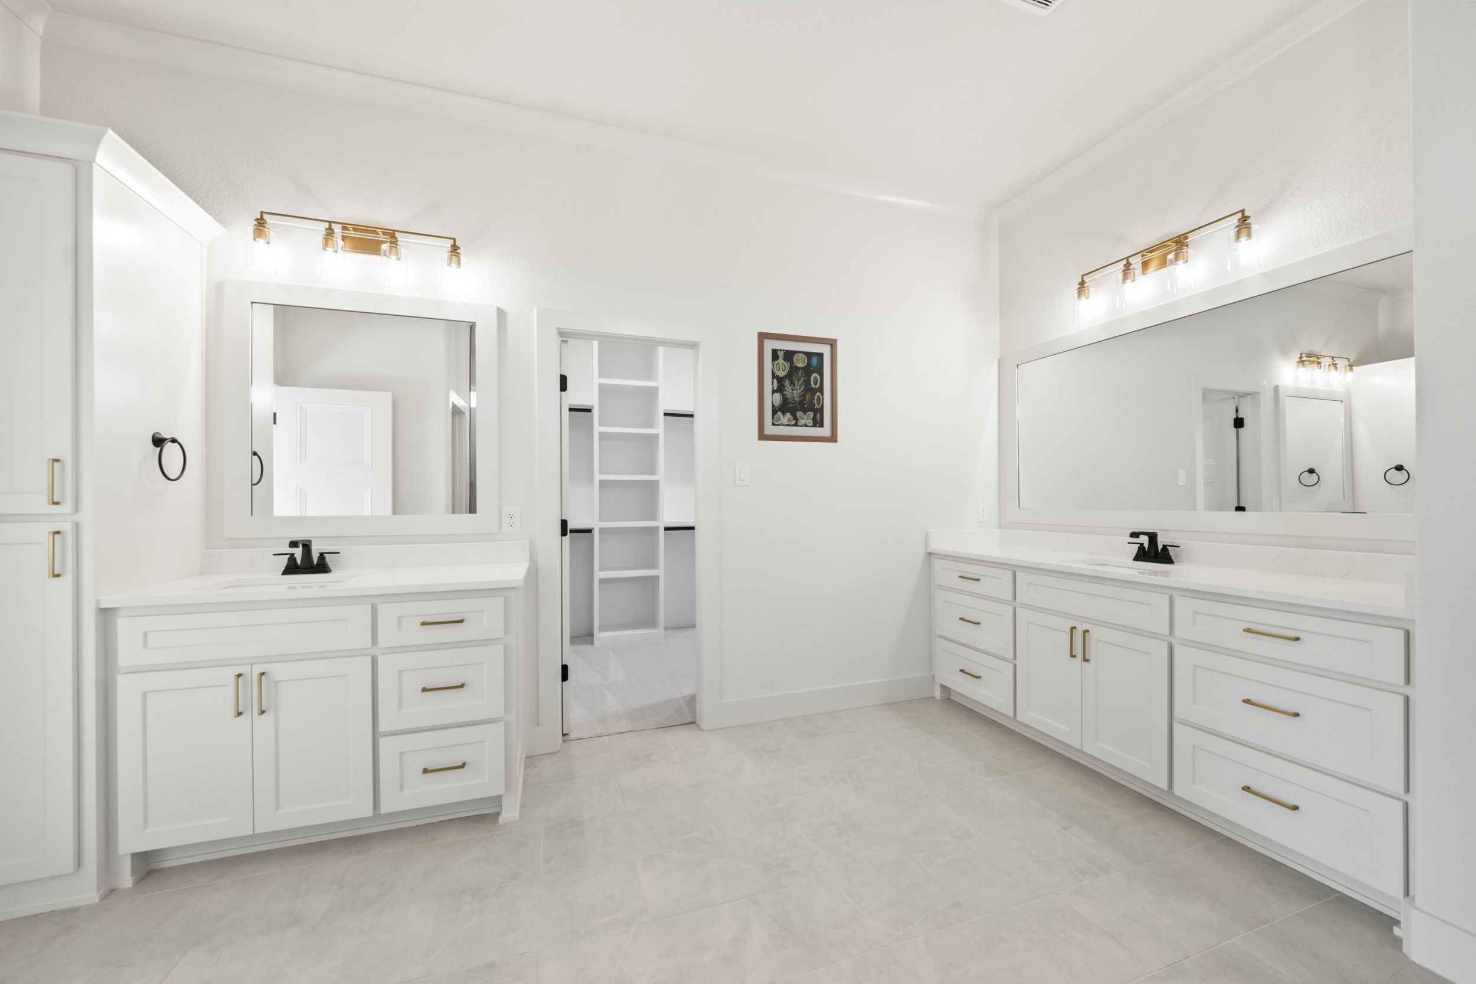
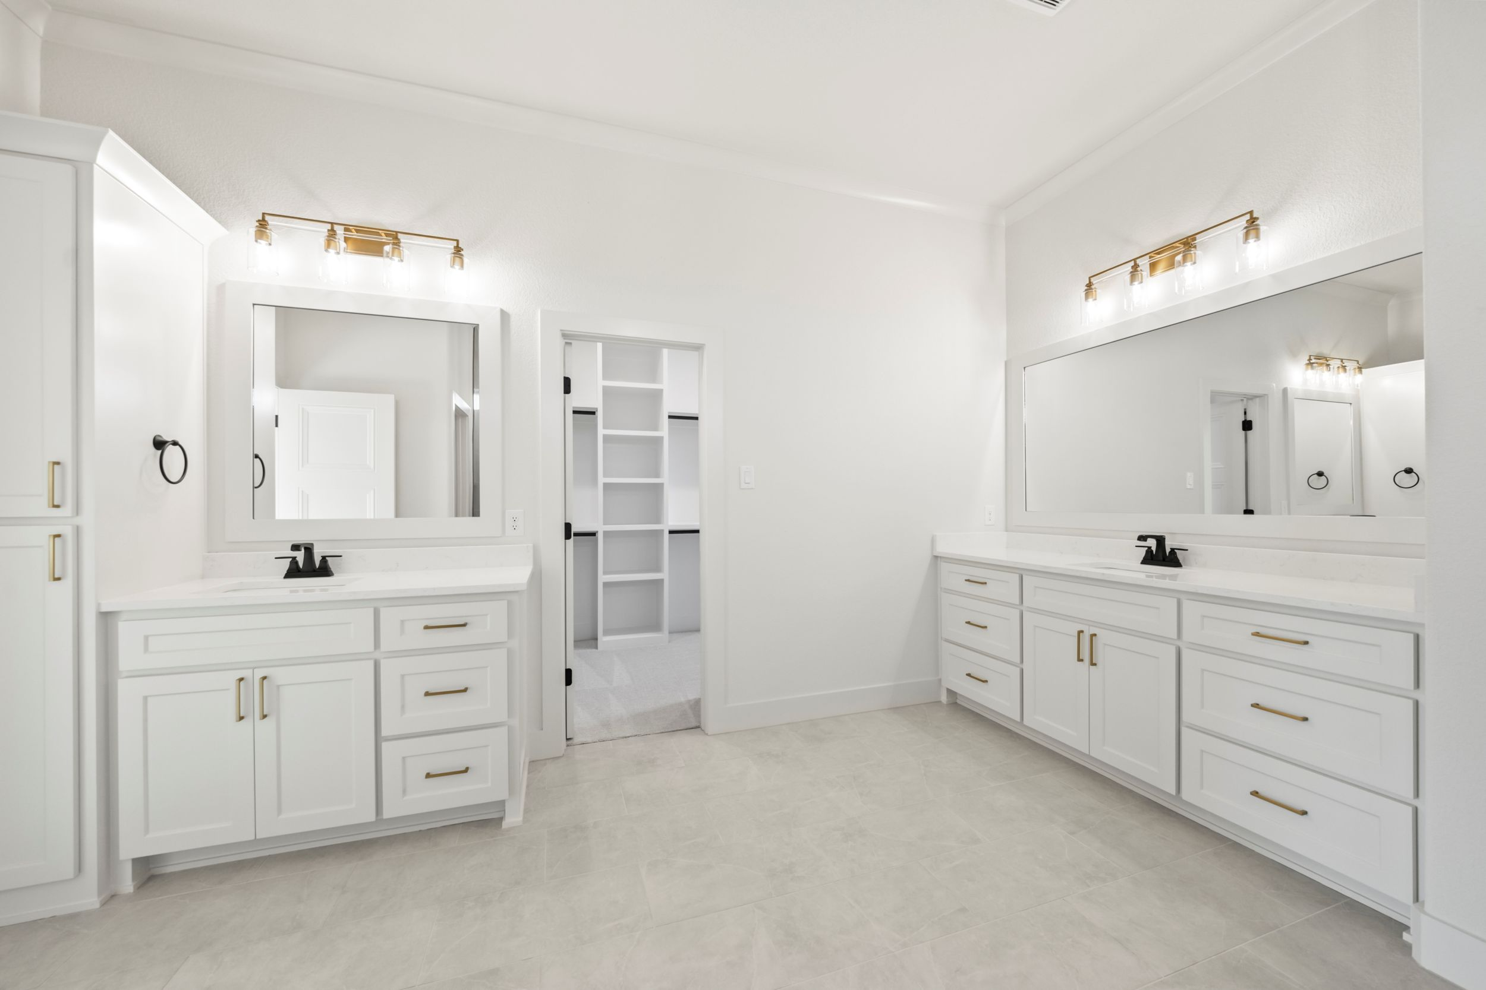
- wall art (798, 389)
